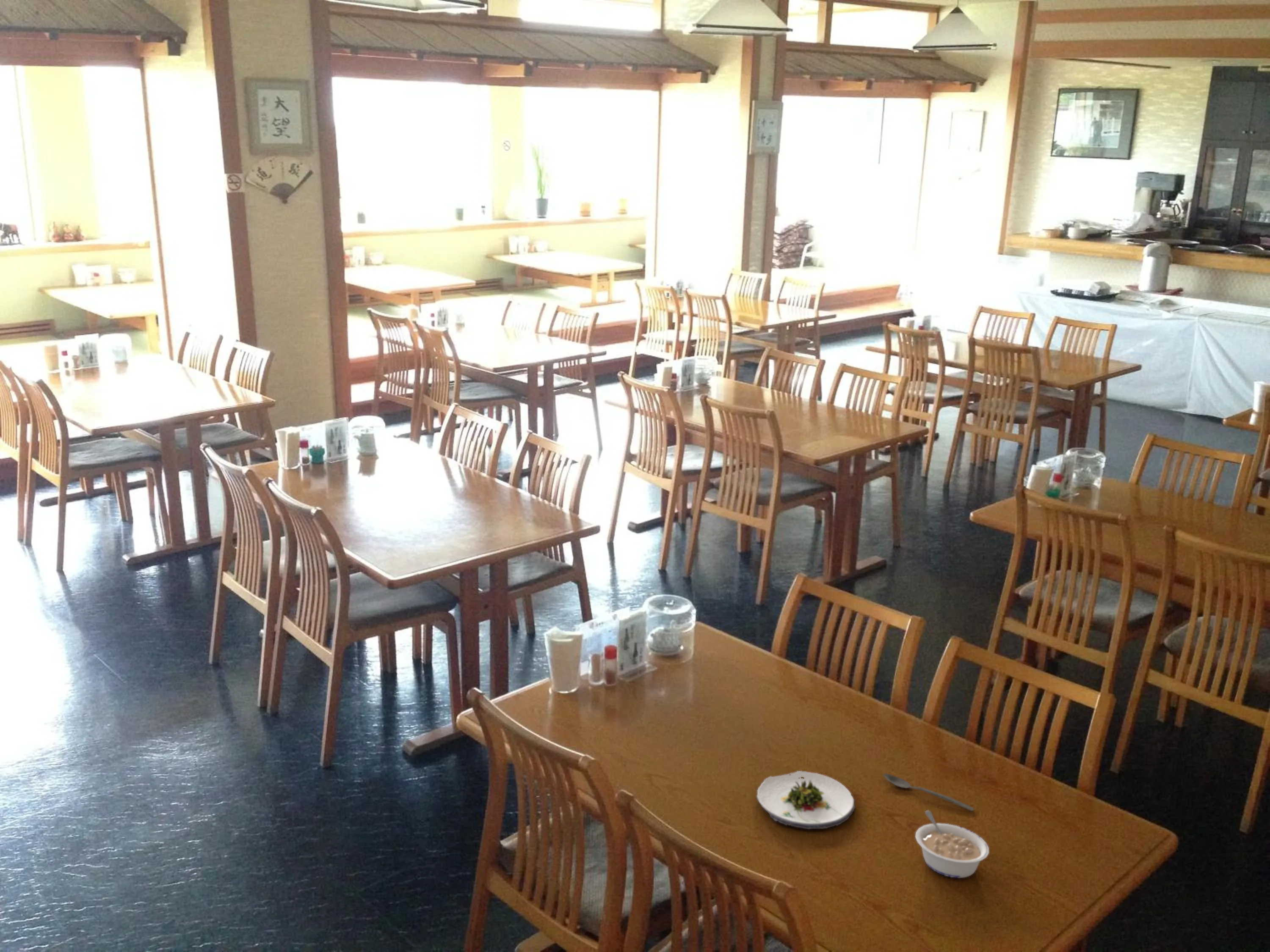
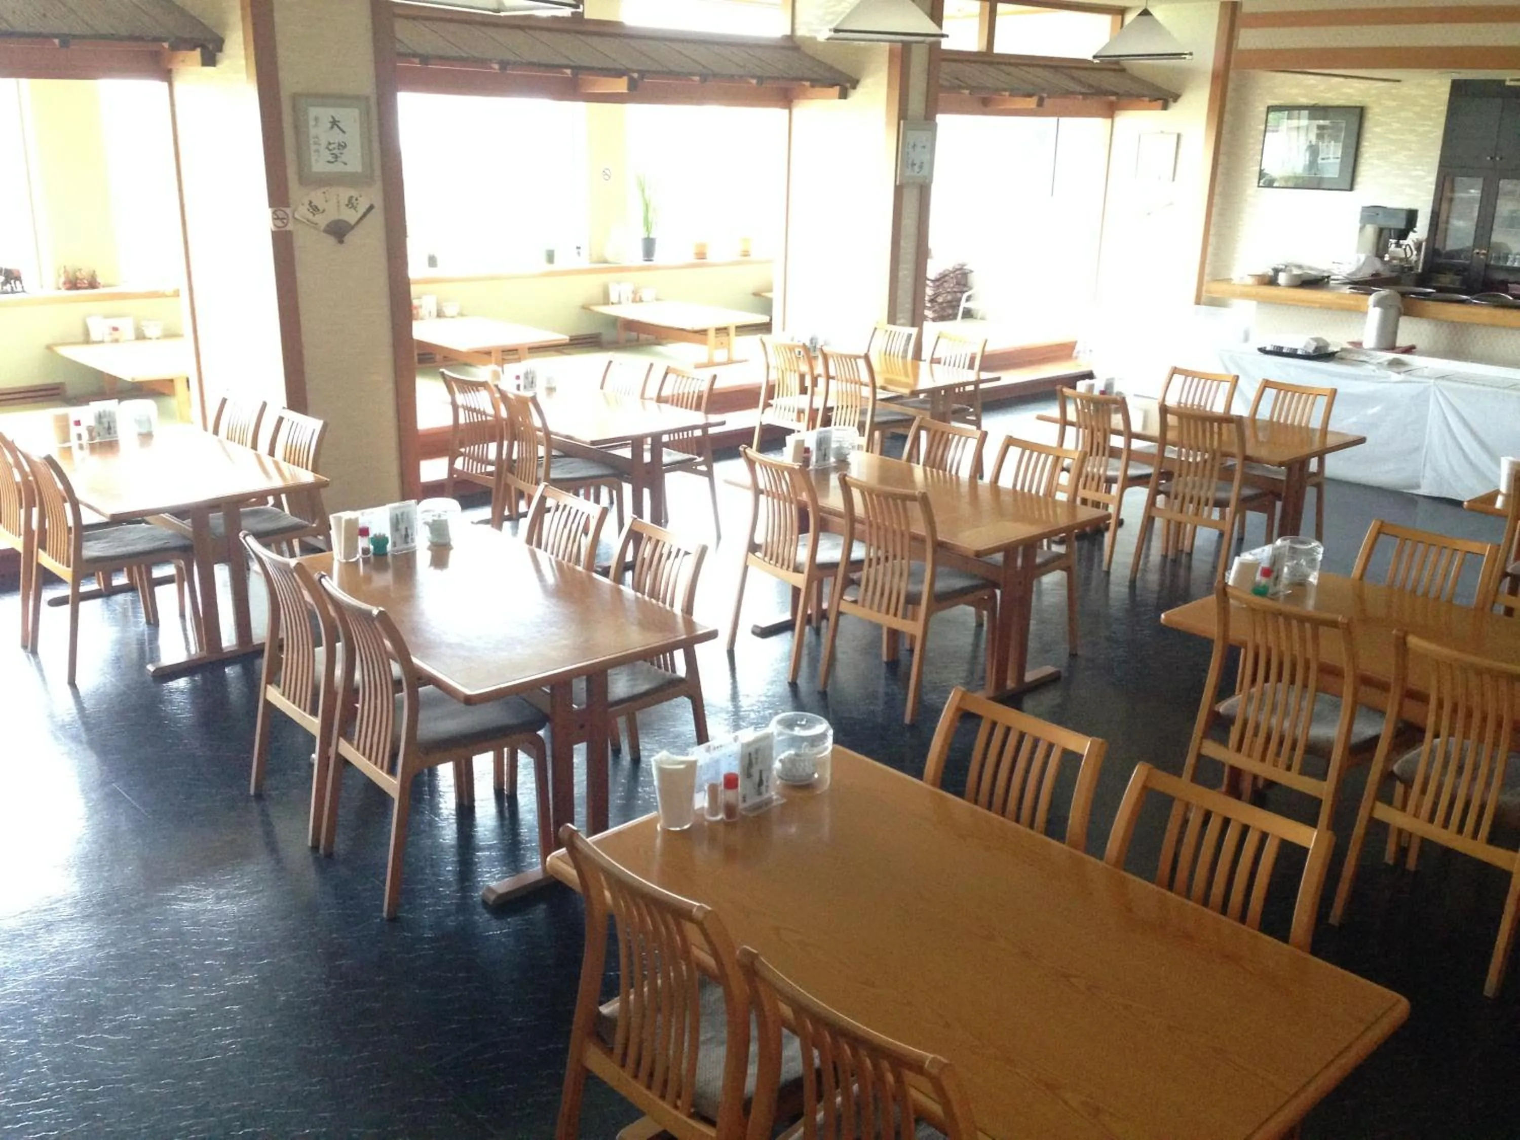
- legume (948, 850)
- salad plate (806, 794)
- spoon (928, 792)
